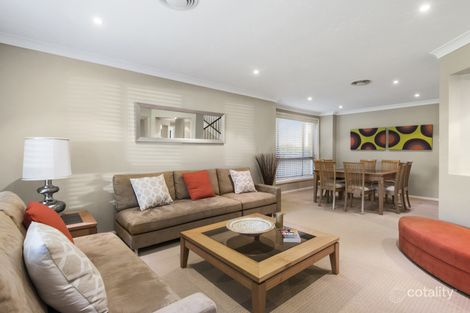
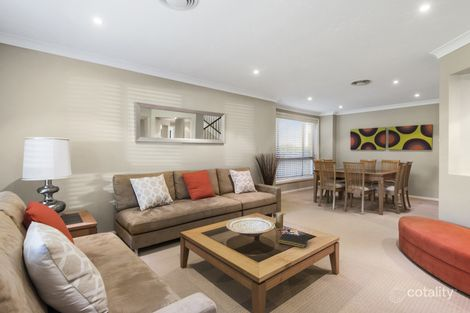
+ notepad (293, 239)
